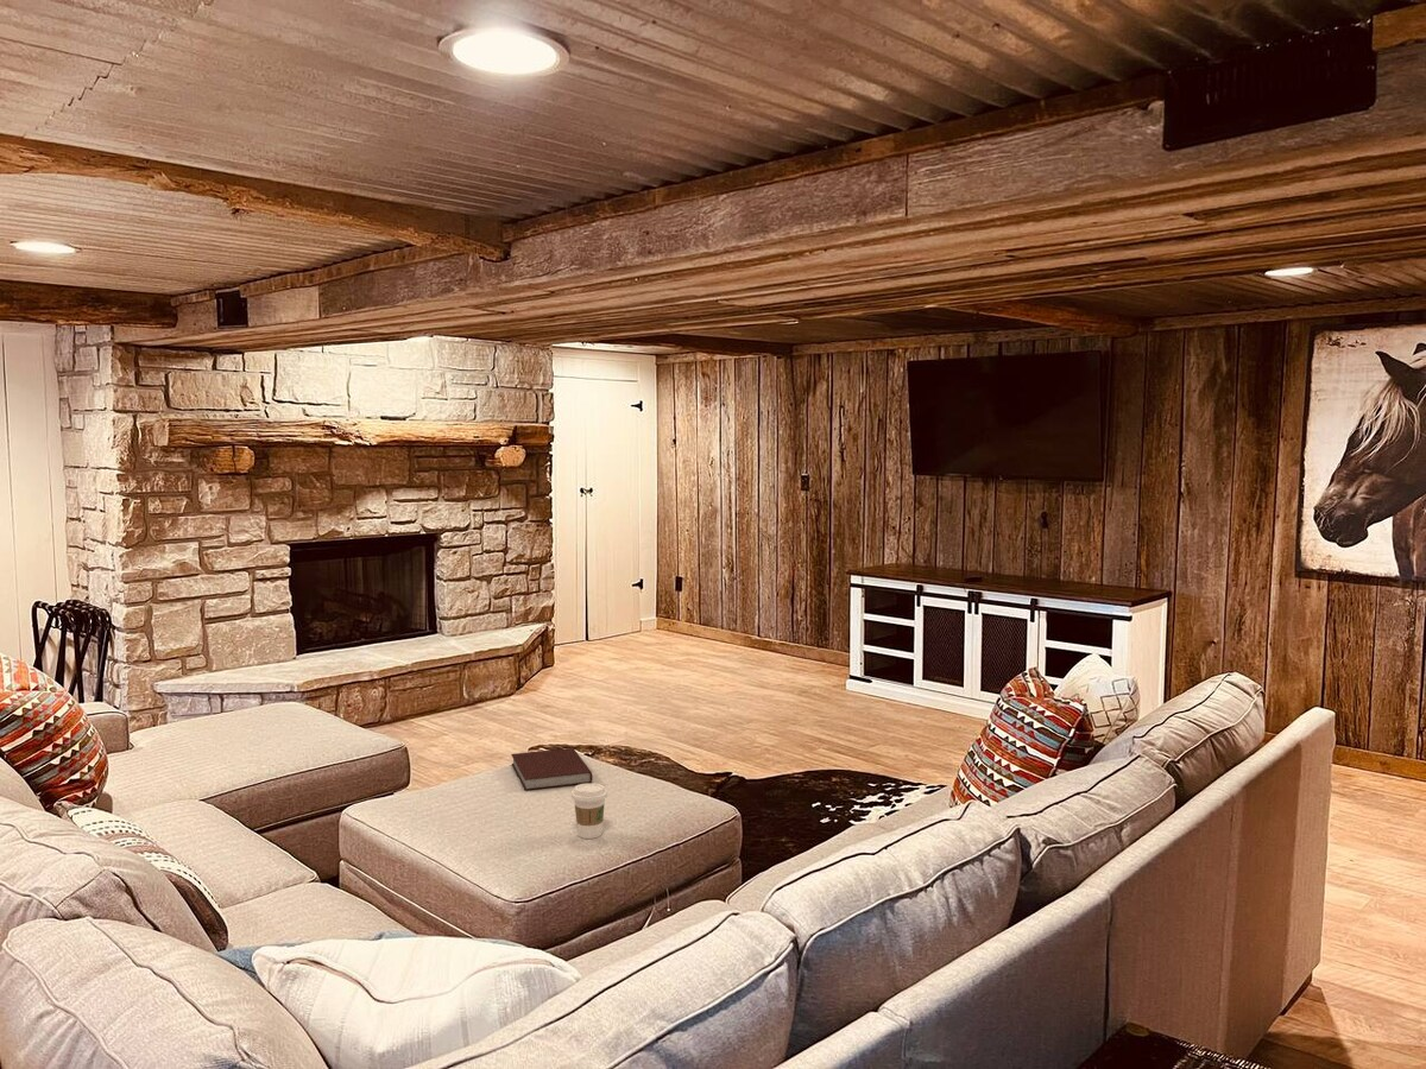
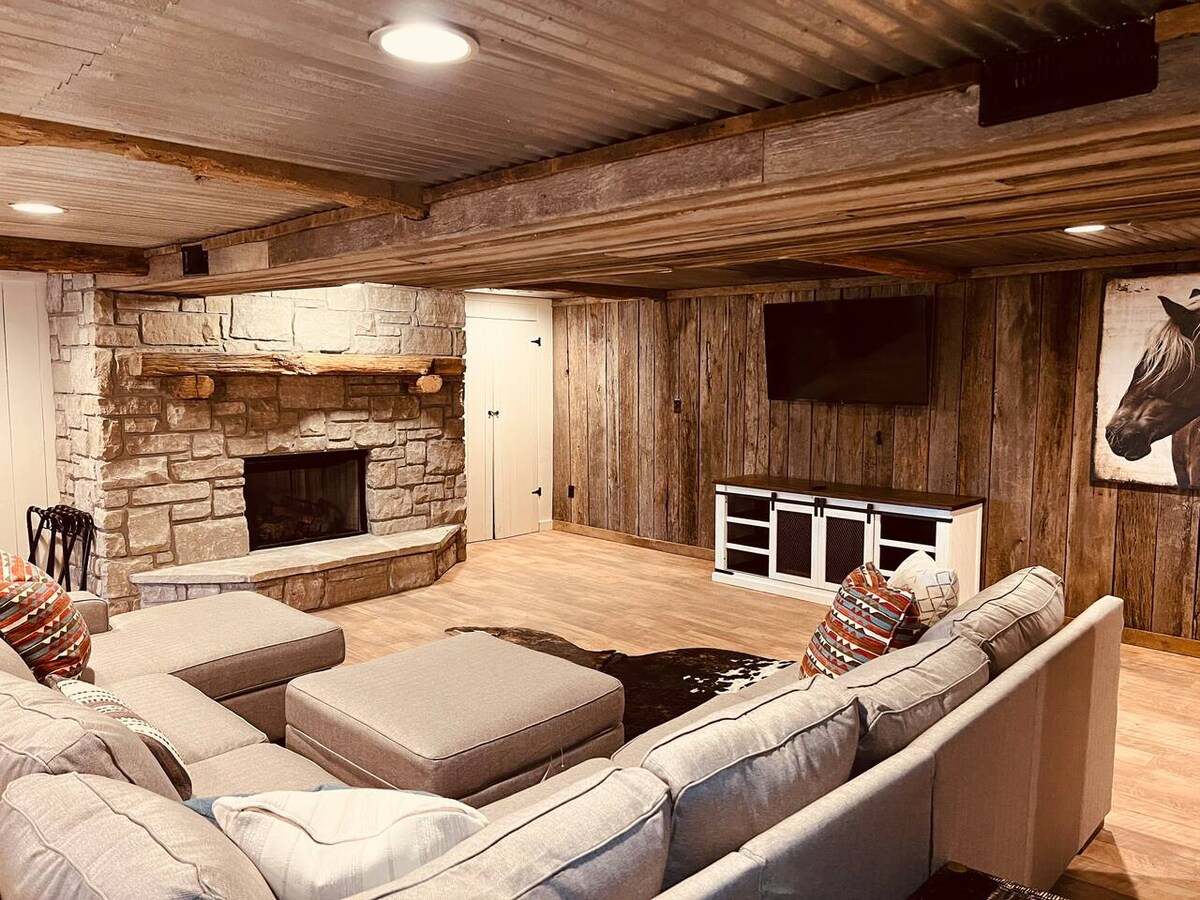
- coffee cup (589, 810)
- notebook (550, 767)
